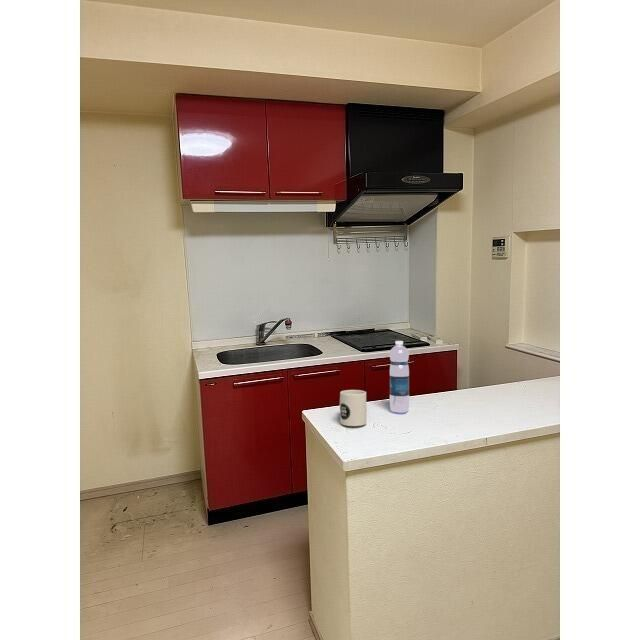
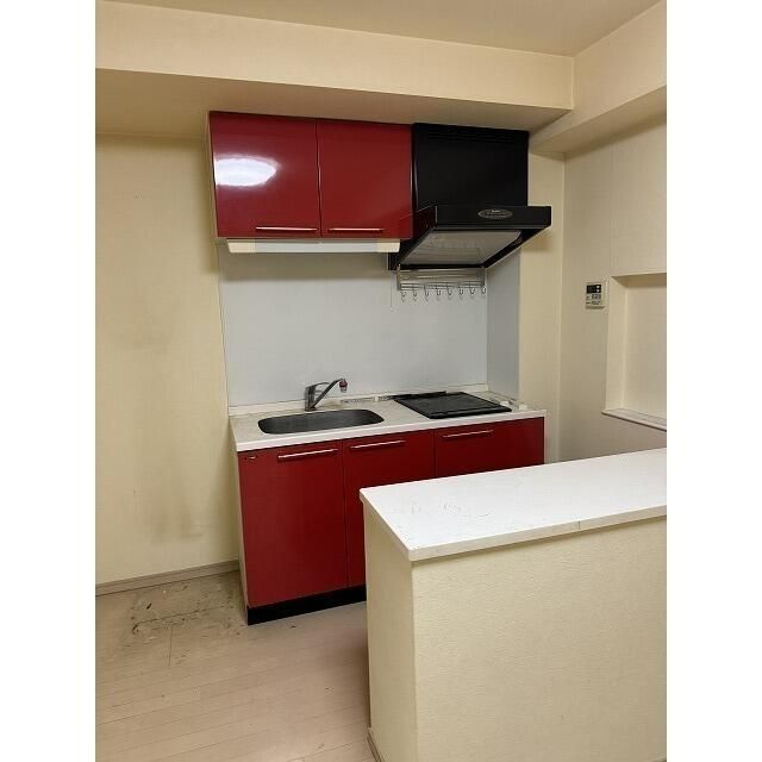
- water bottle (399, 376)
- mug (350, 406)
